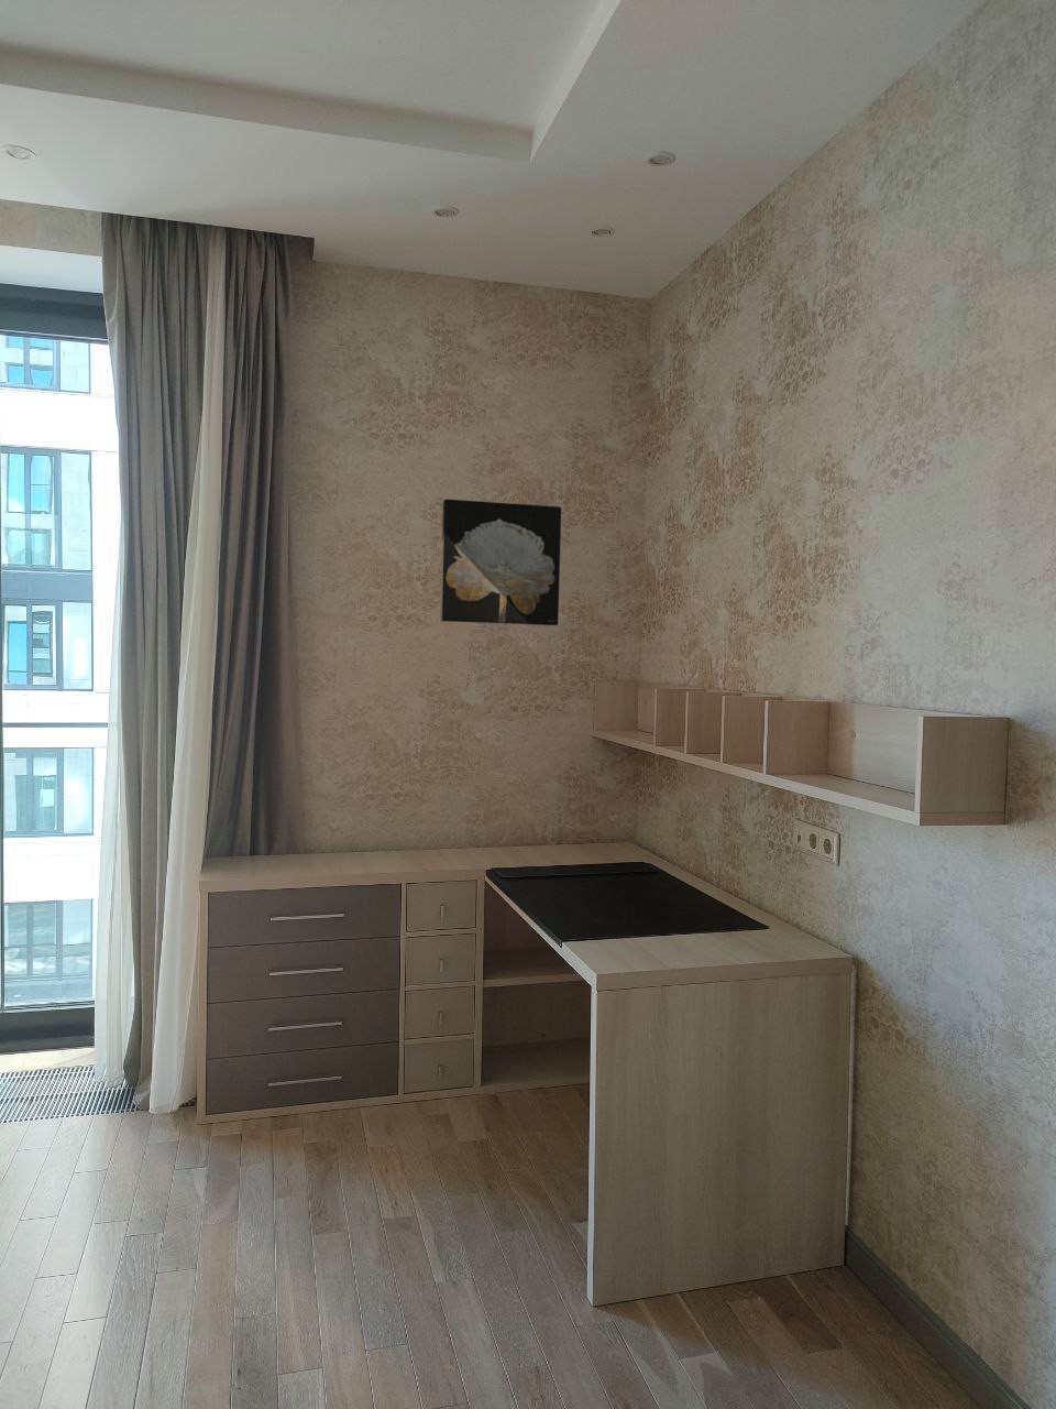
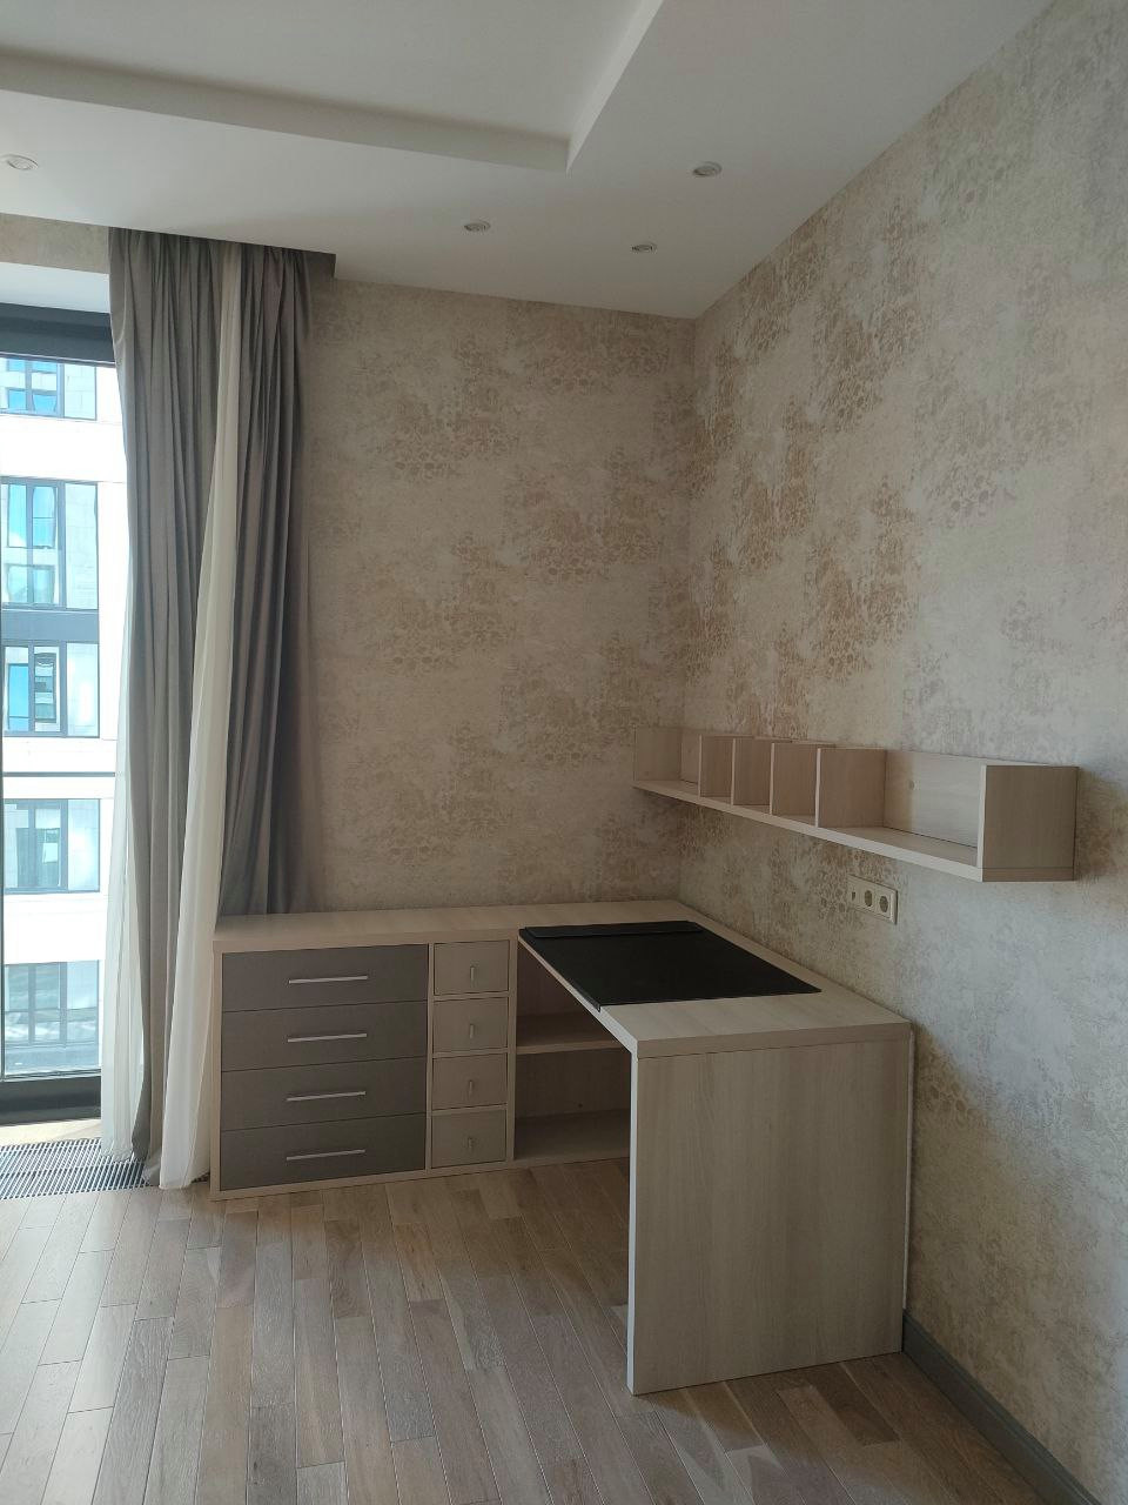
- wall art (500, 564)
